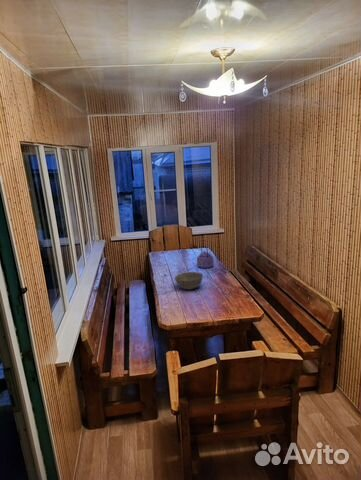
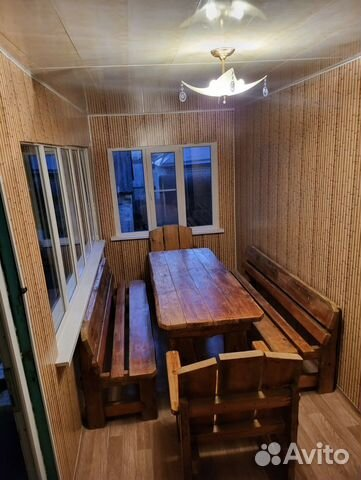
- bowl (189, 281)
- kettle (205, 257)
